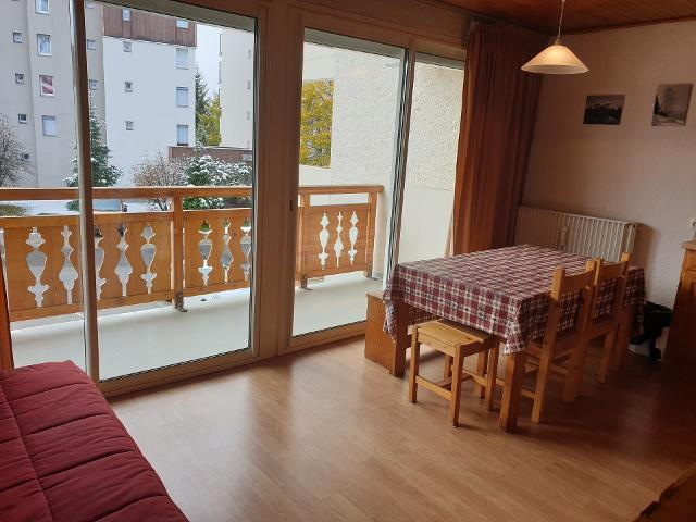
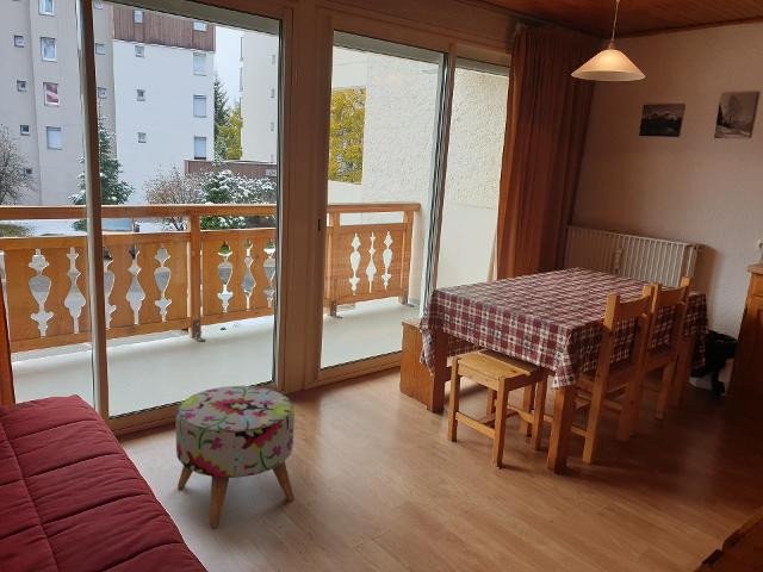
+ ottoman (235, 449)
